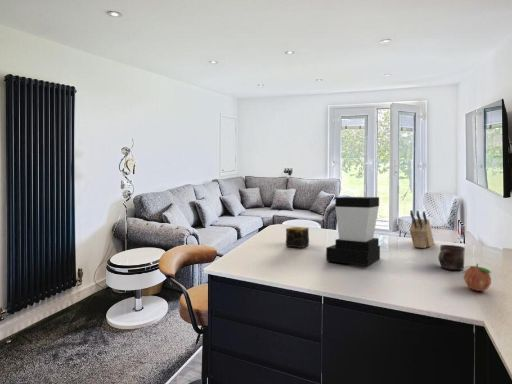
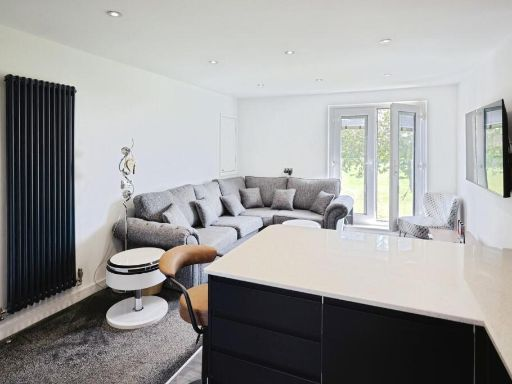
- knife block (421, 227)
- coffee maker (354, 227)
- fruit (477, 276)
- candle (297, 236)
- mug (451, 258)
